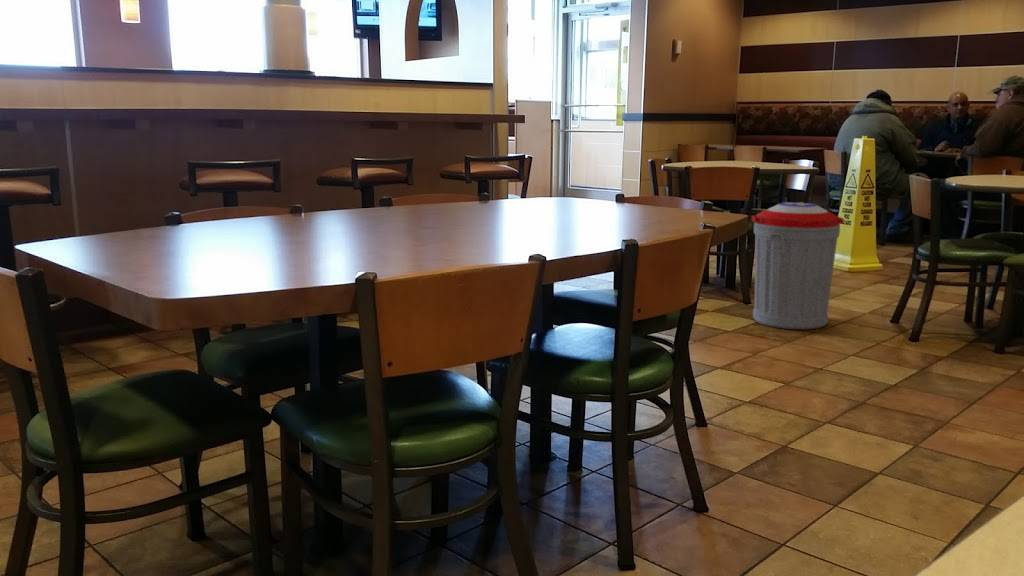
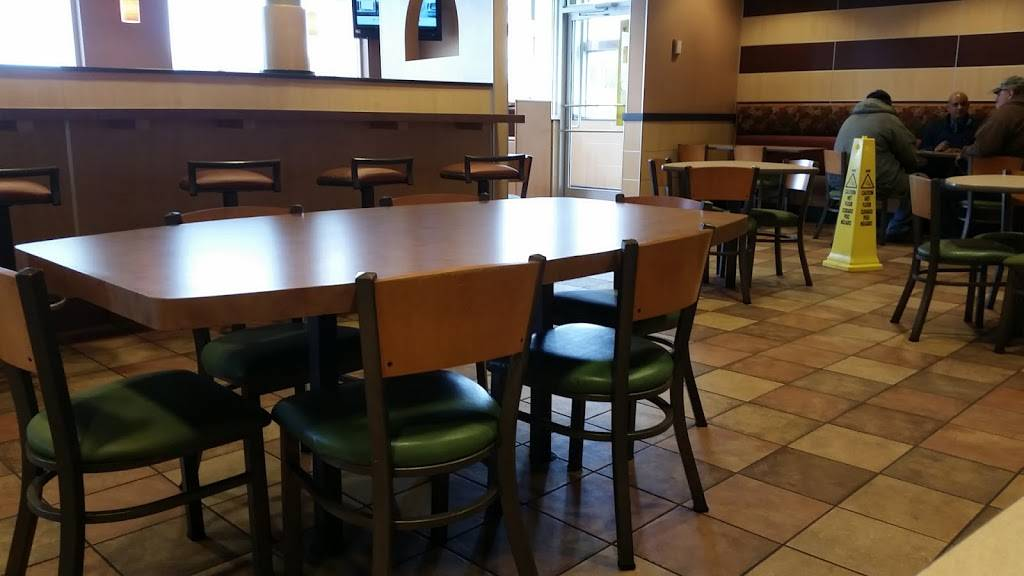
- trash can (793, 263)
